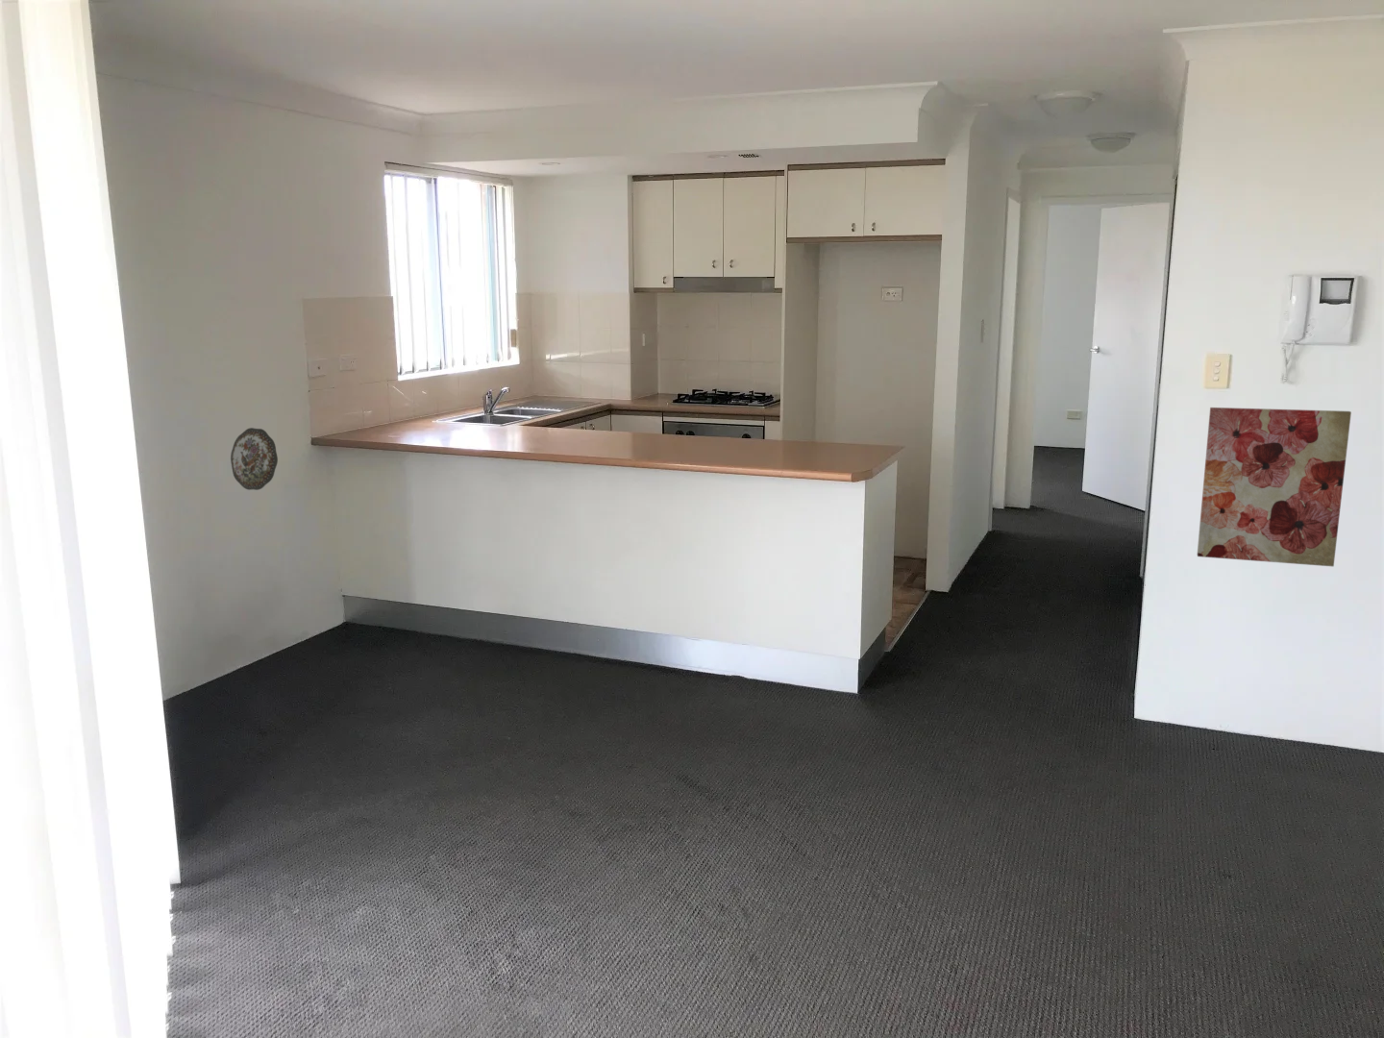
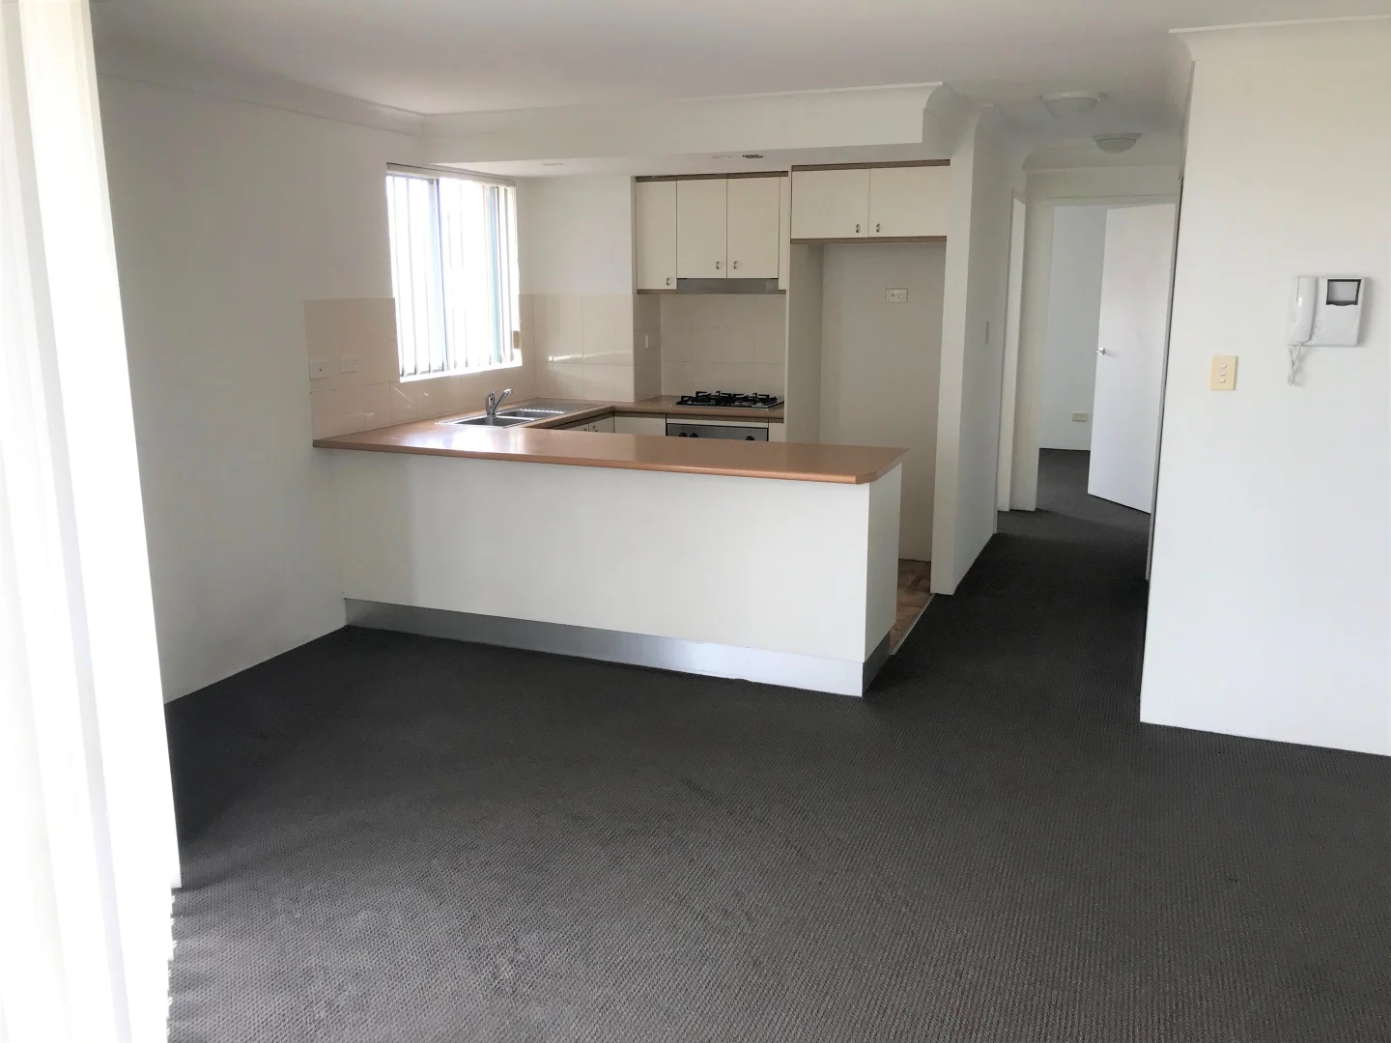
- wall art (1271, 485)
- decorative plate (252, 458)
